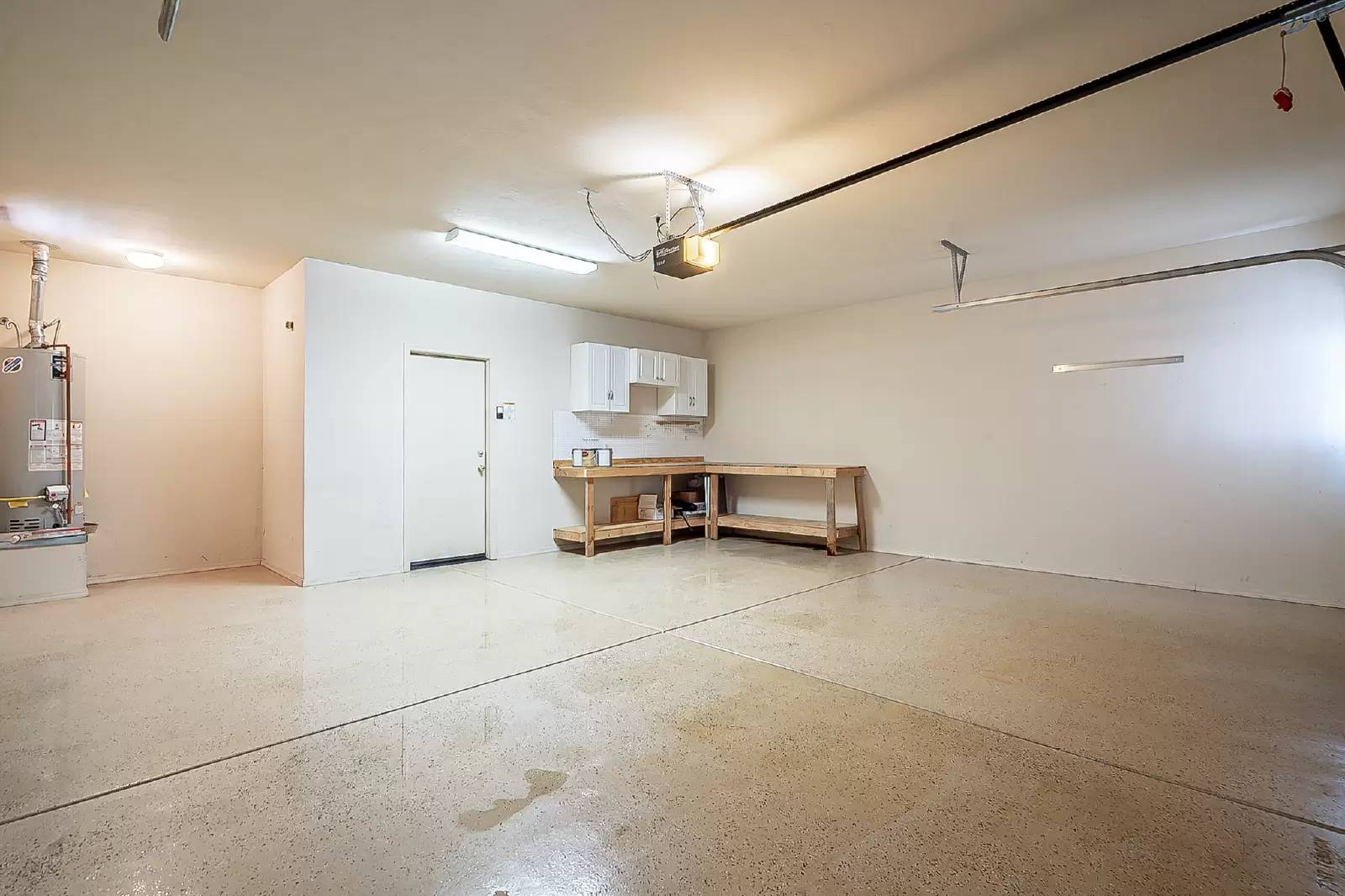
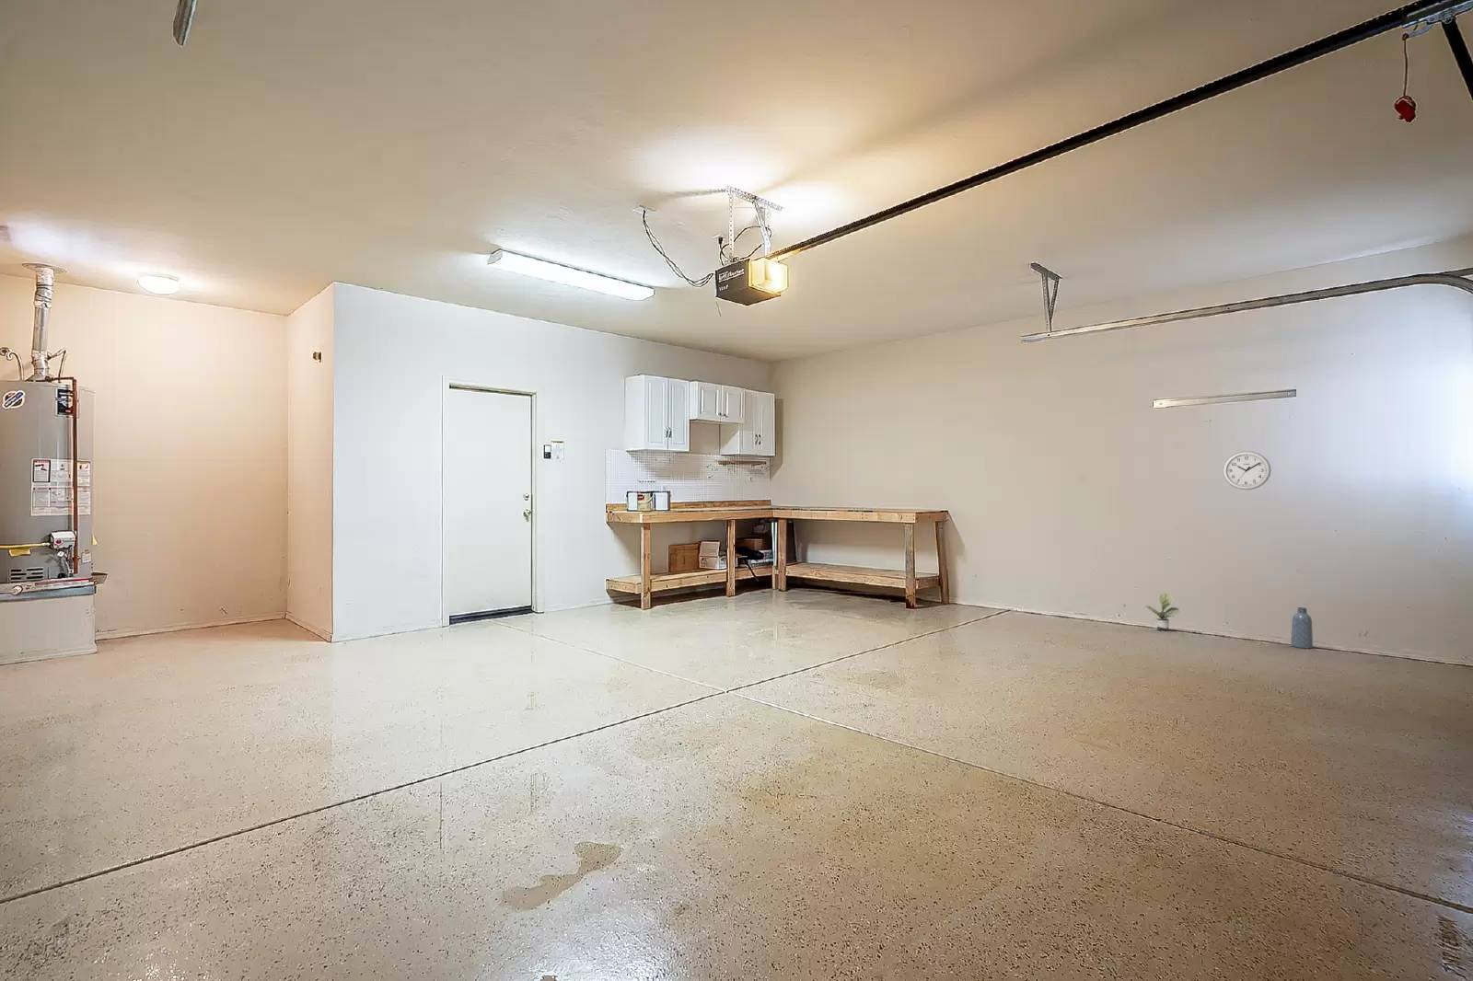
+ vase (1302, 626)
+ wall clock (1245, 471)
+ potted plant (1161, 612)
